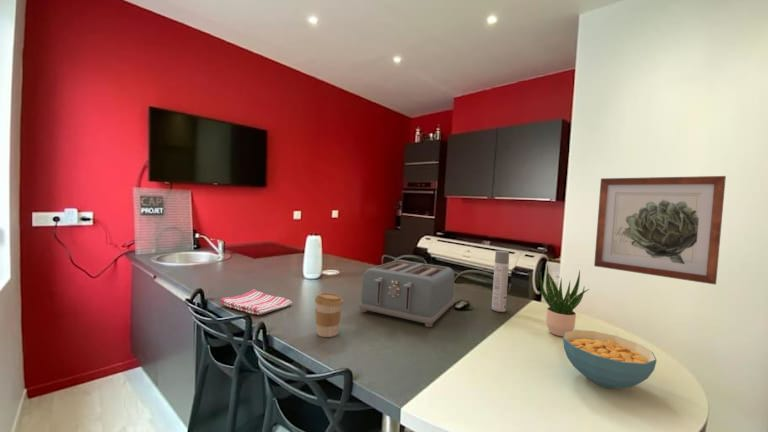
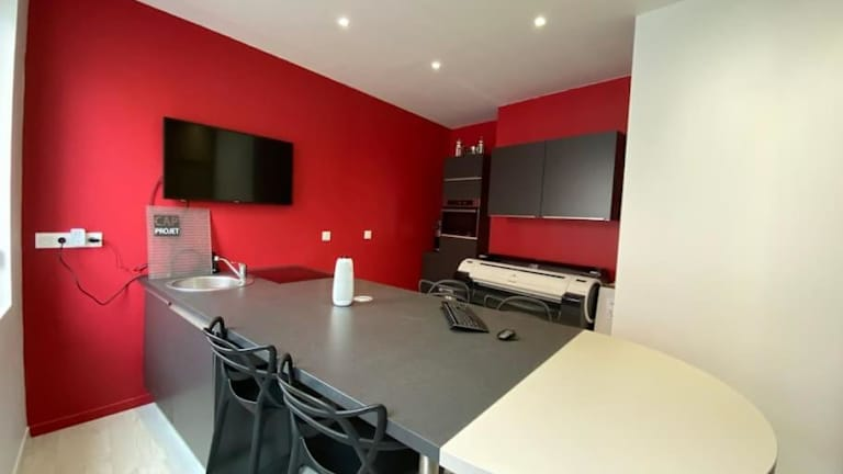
- spray bottle (500, 280)
- toaster (408, 288)
- wall art (653, 226)
- cereal bowl (604, 363)
- coffee cup (328, 313)
- potted plant (560, 298)
- dish towel (256, 301)
